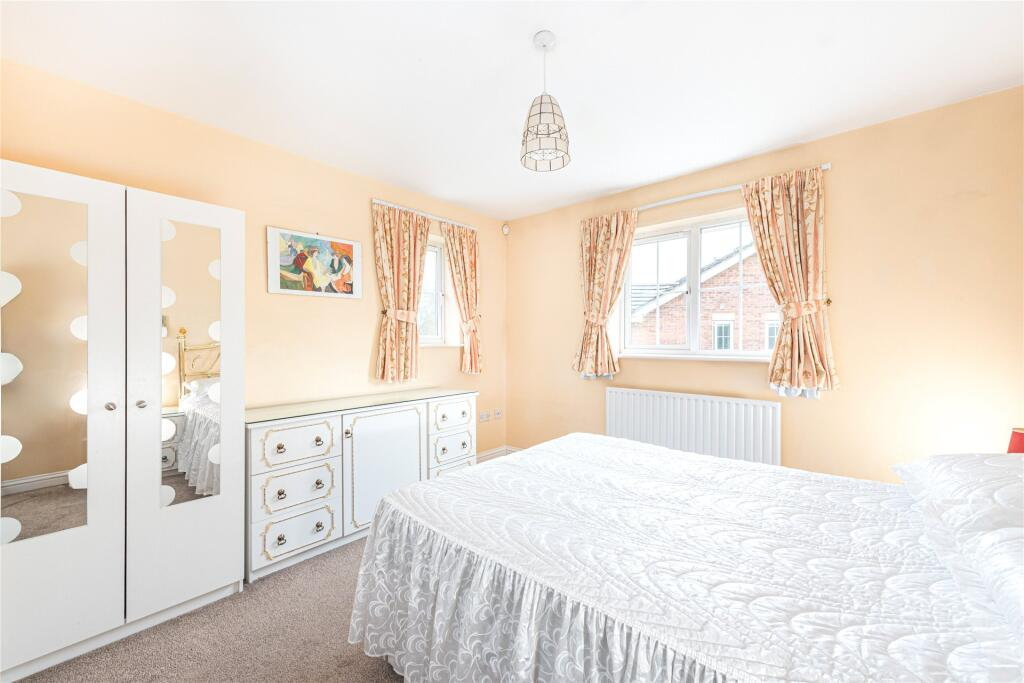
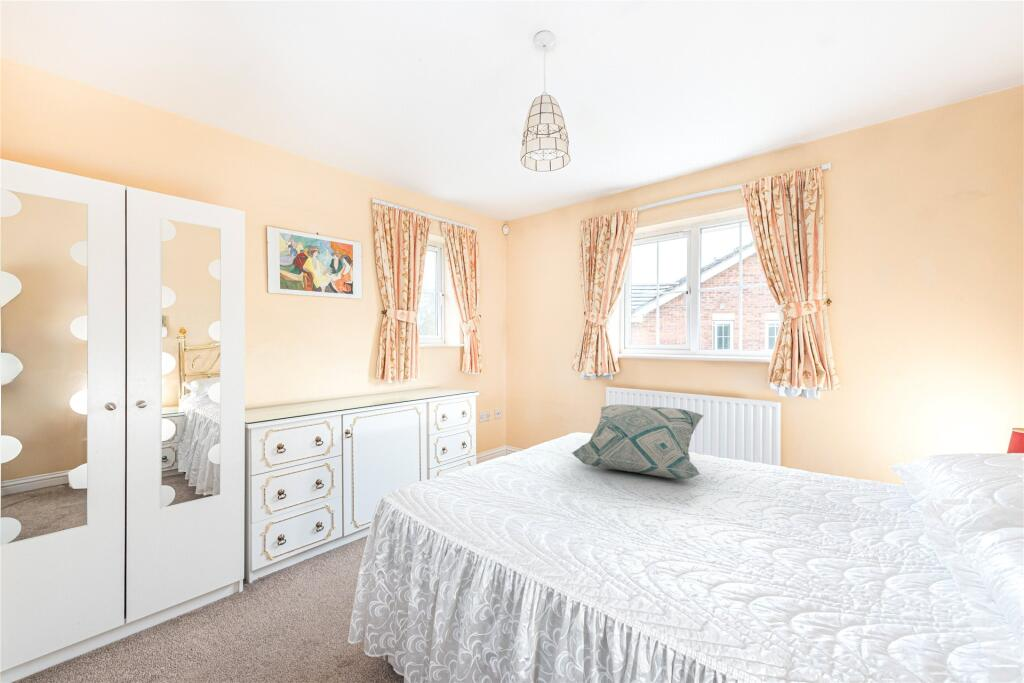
+ decorative pillow (641, 437)
